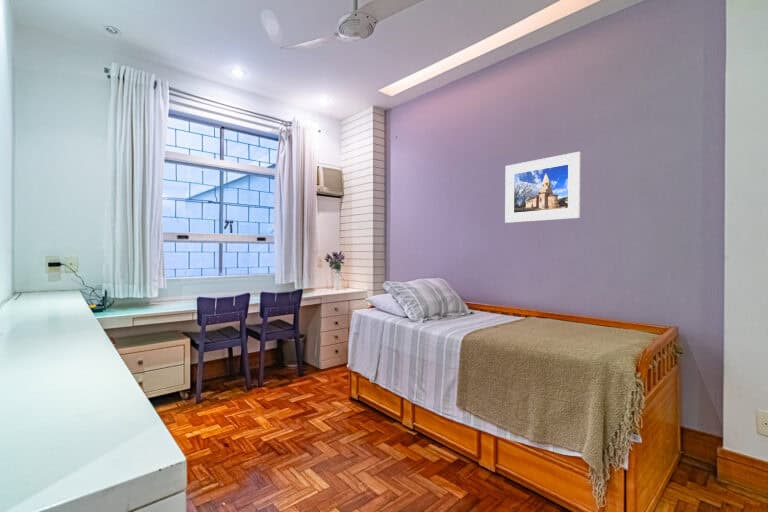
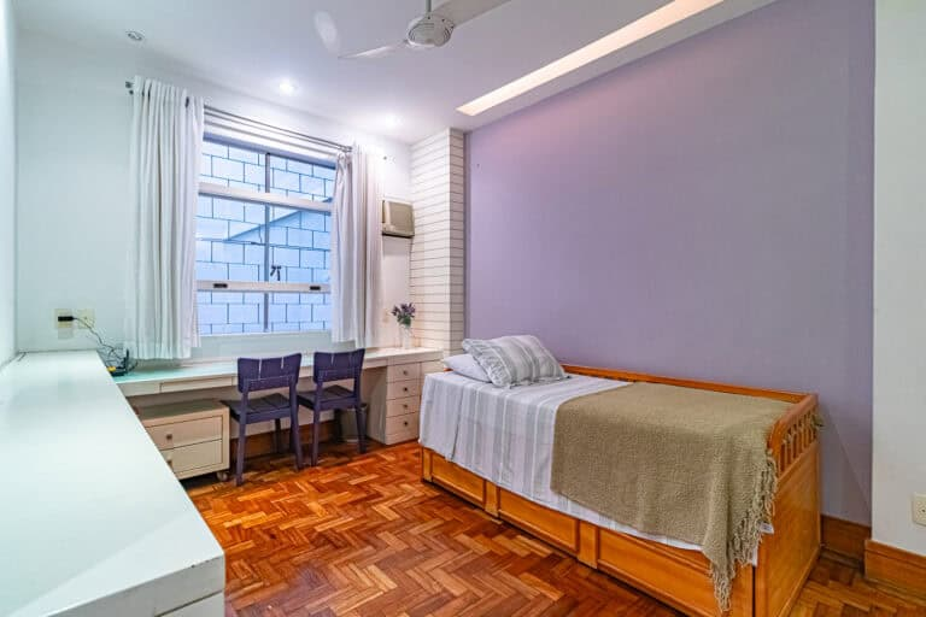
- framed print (539, 190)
